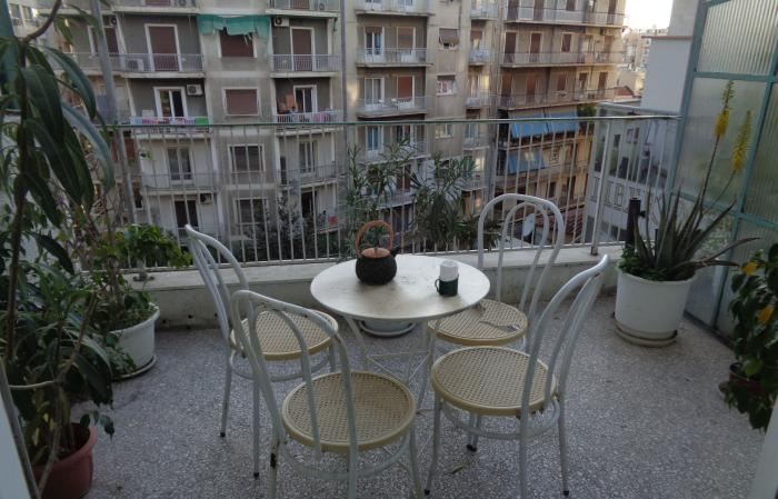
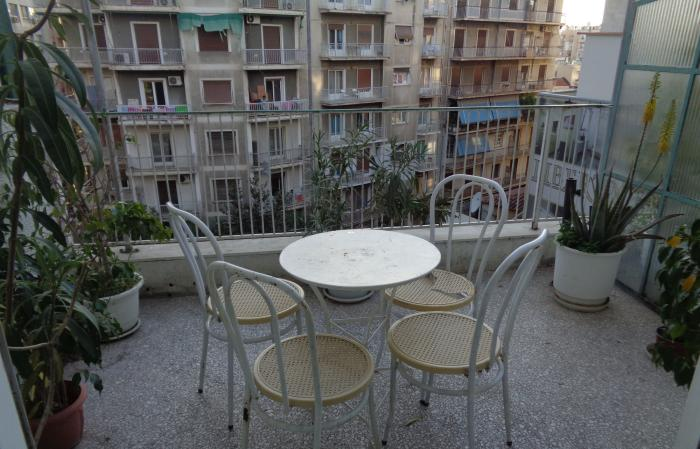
- teapot (379, 249)
- cup (446, 278)
